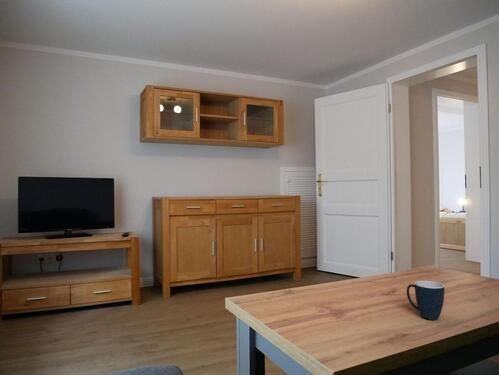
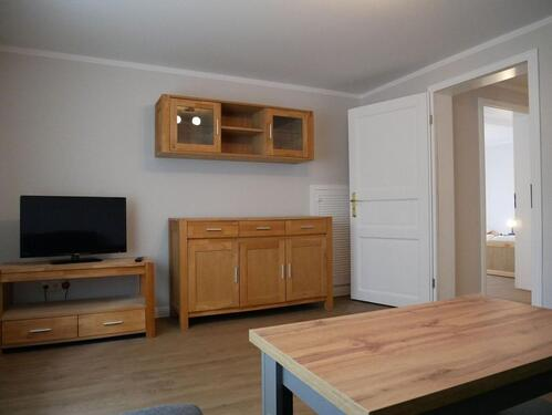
- mug (424, 299)
